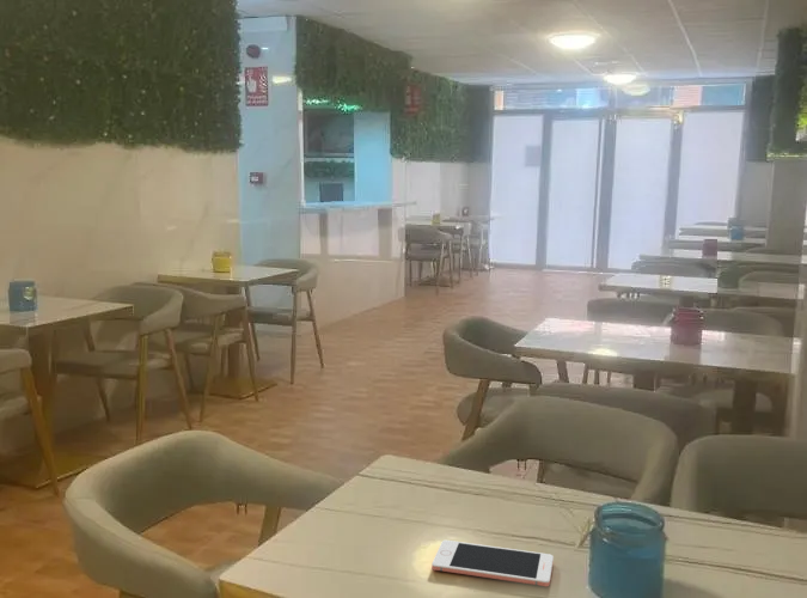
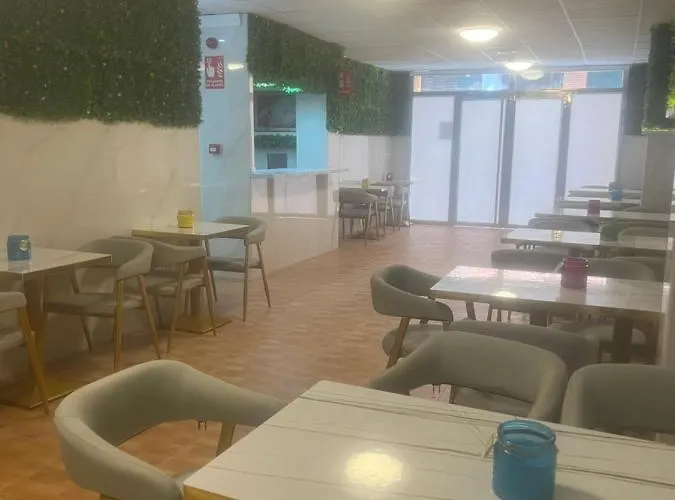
- cell phone (493, 562)
